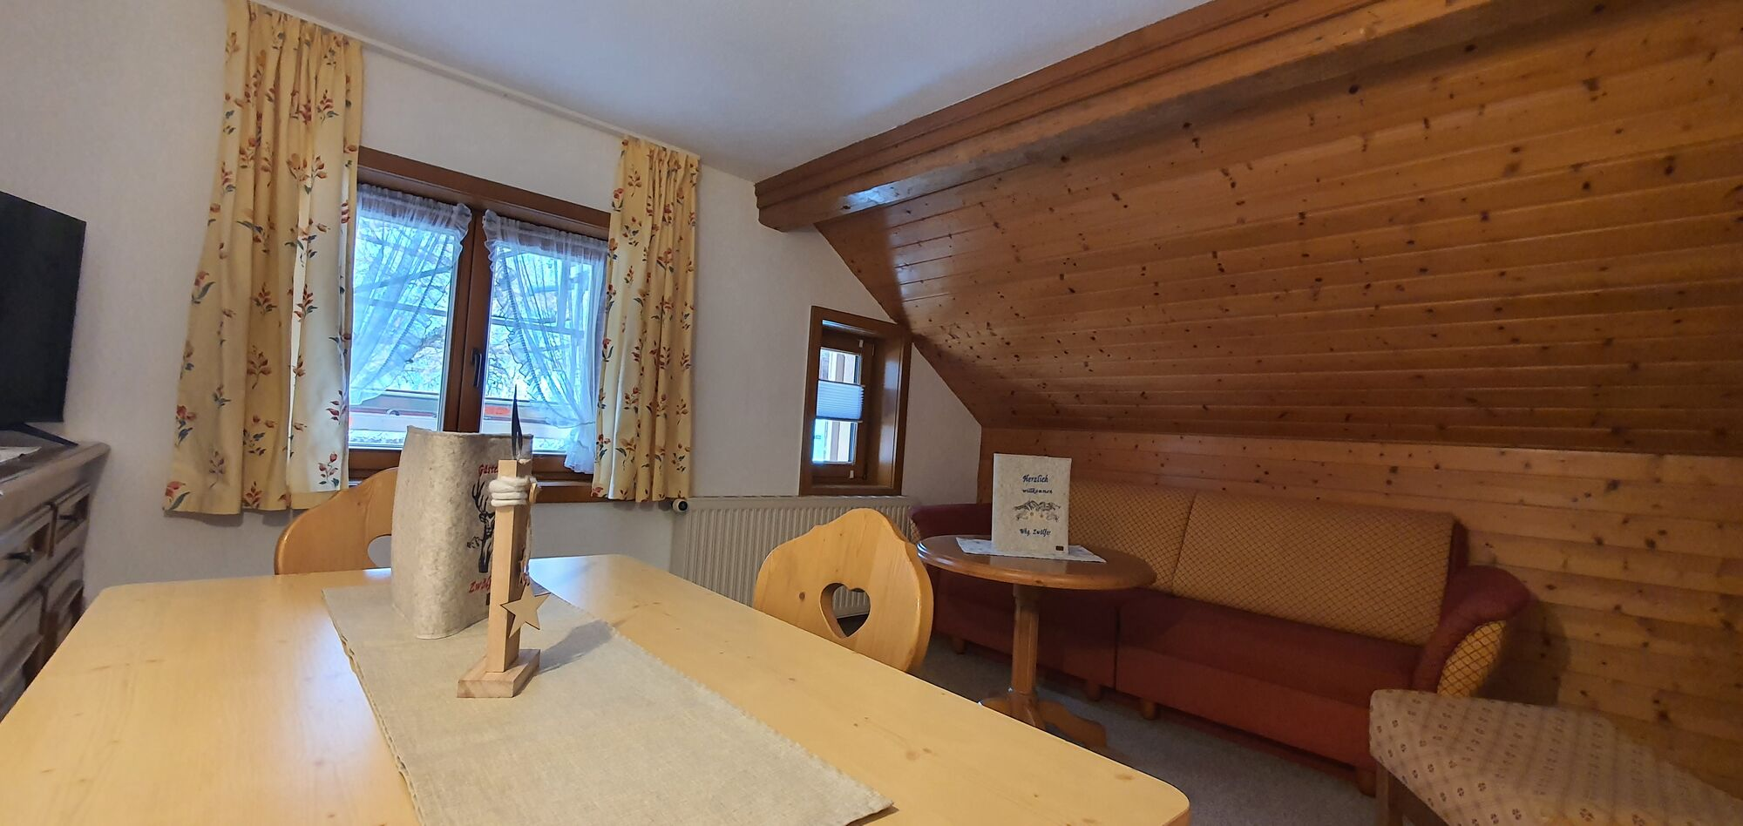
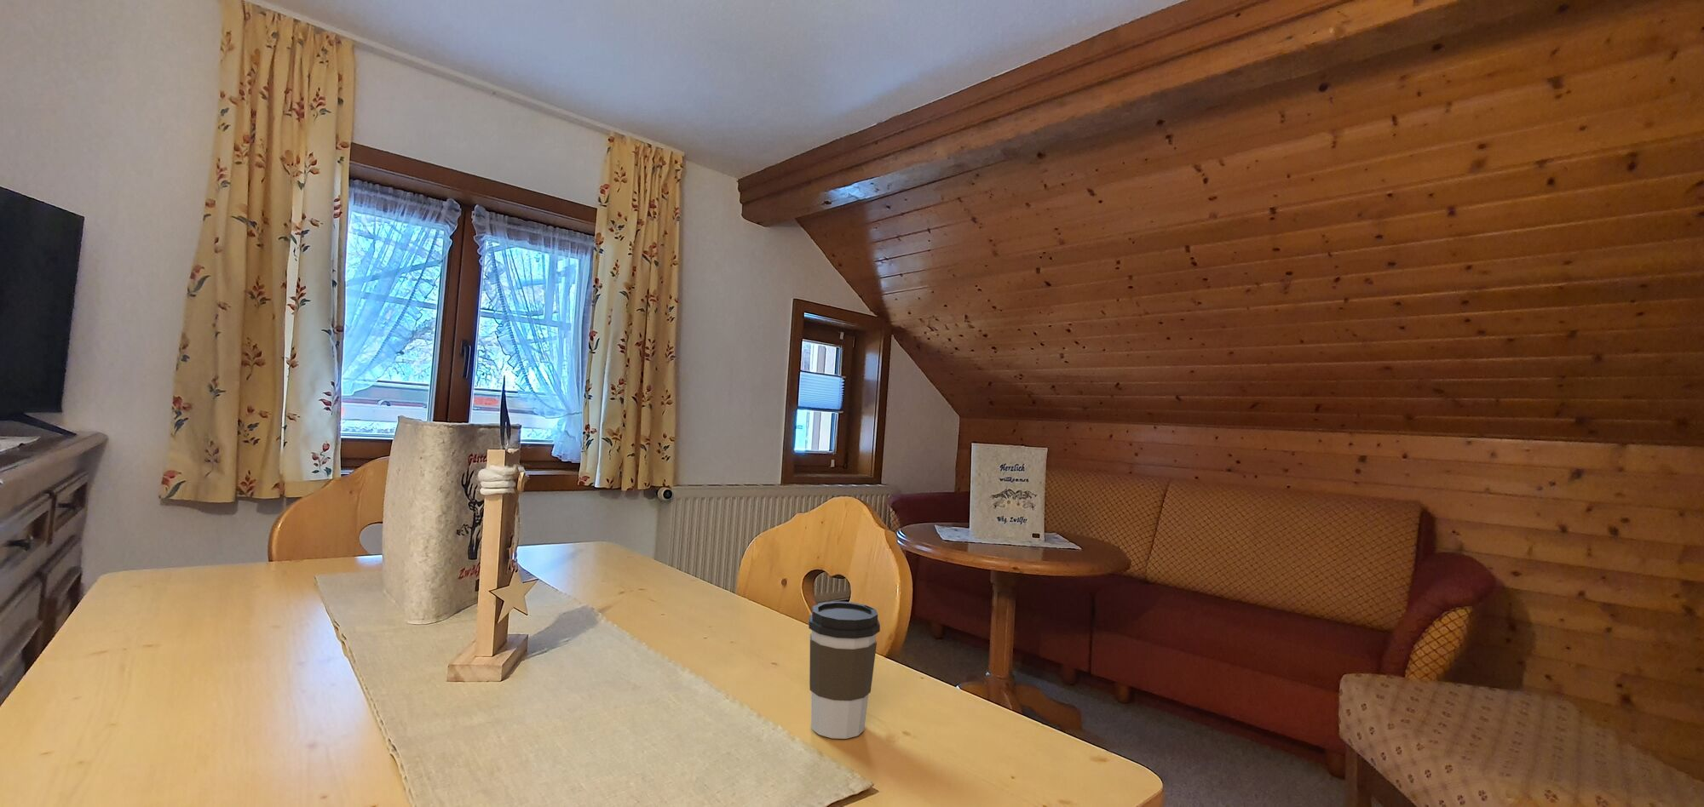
+ coffee cup (841, 668)
